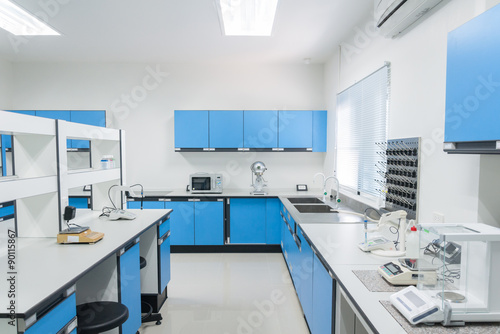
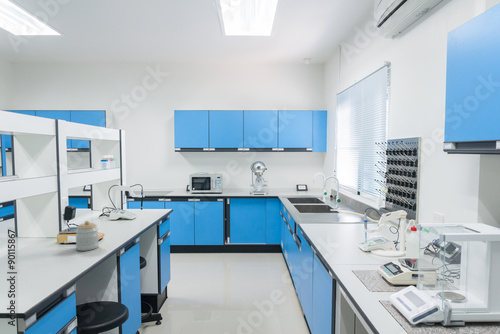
+ jar (87, 234)
